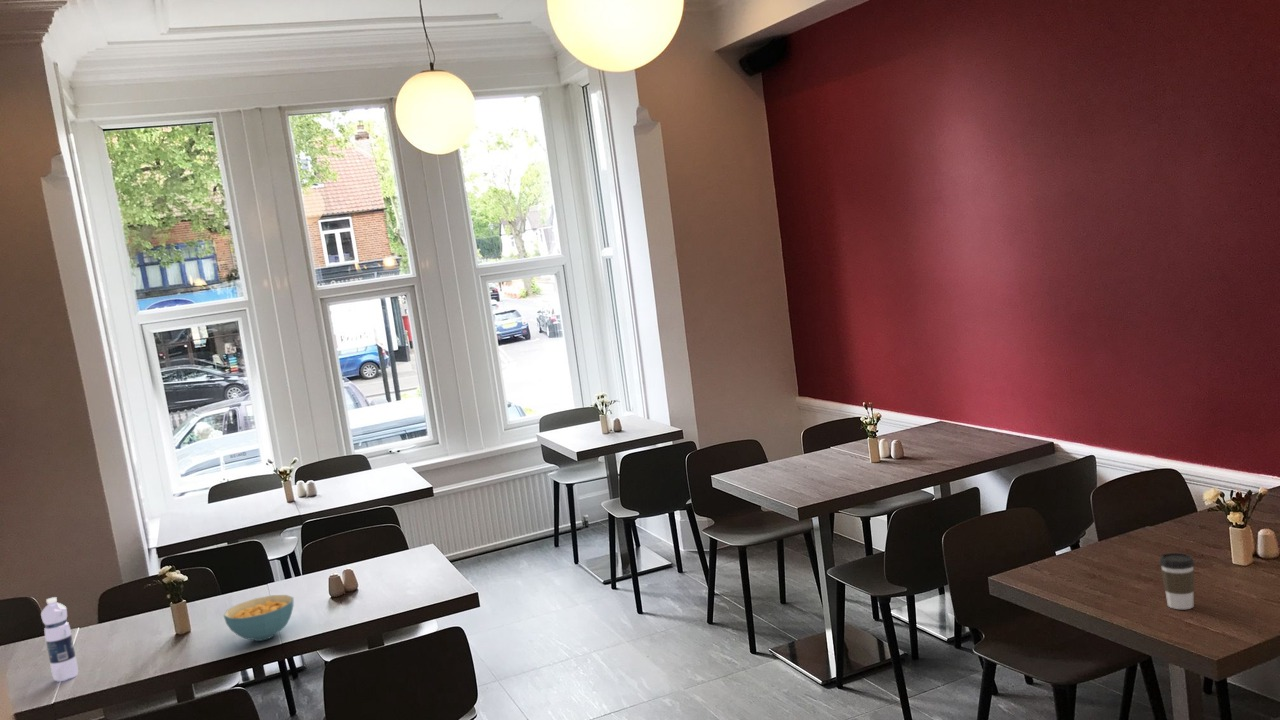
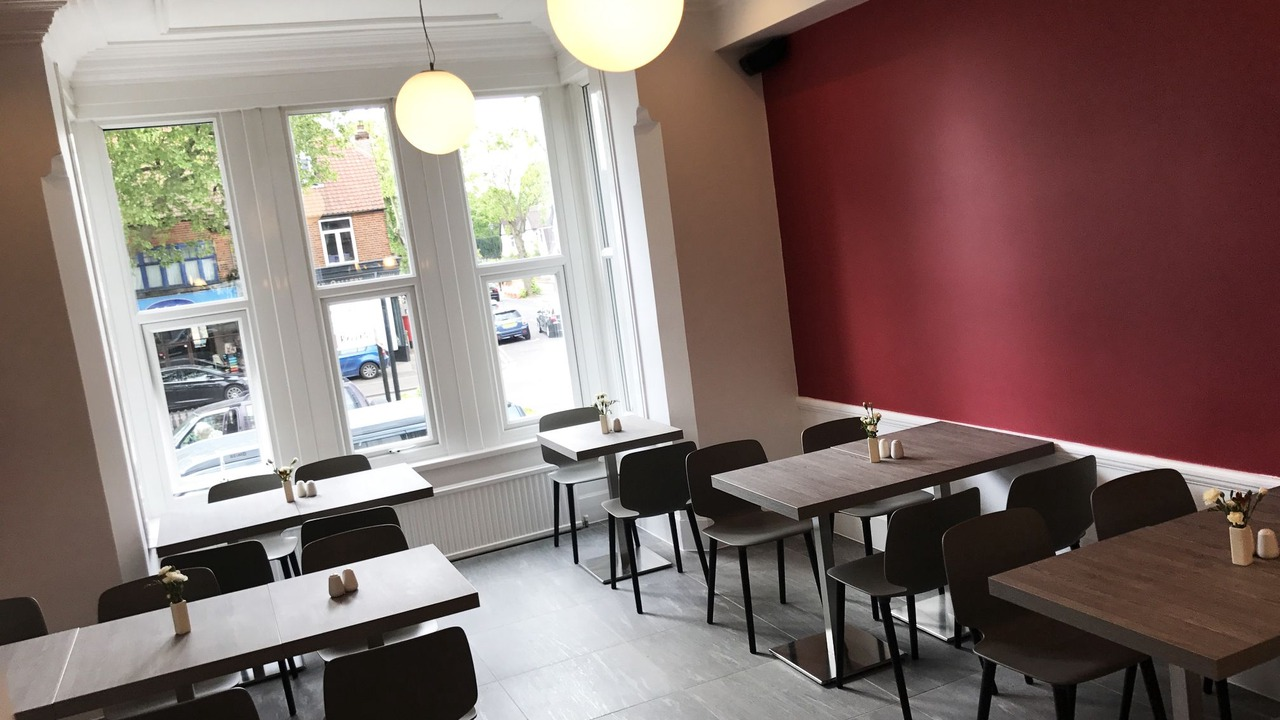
- cereal bowl (261, 621)
- coffee cup (1178, 581)
- water bottle (58, 638)
